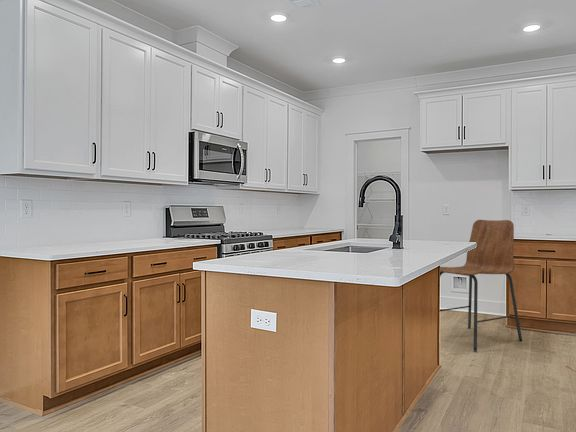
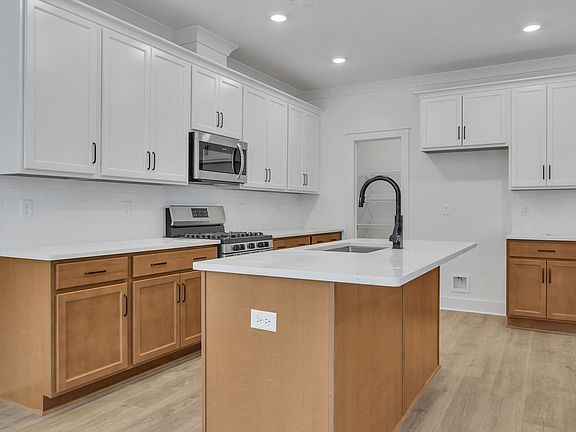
- chair (473, 278)
